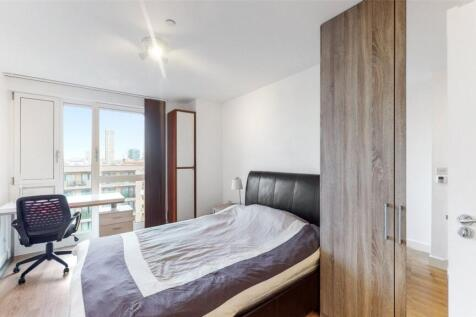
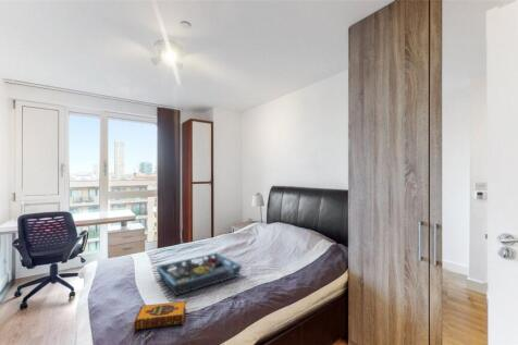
+ serving tray (199, 270)
+ hardback book (161, 315)
